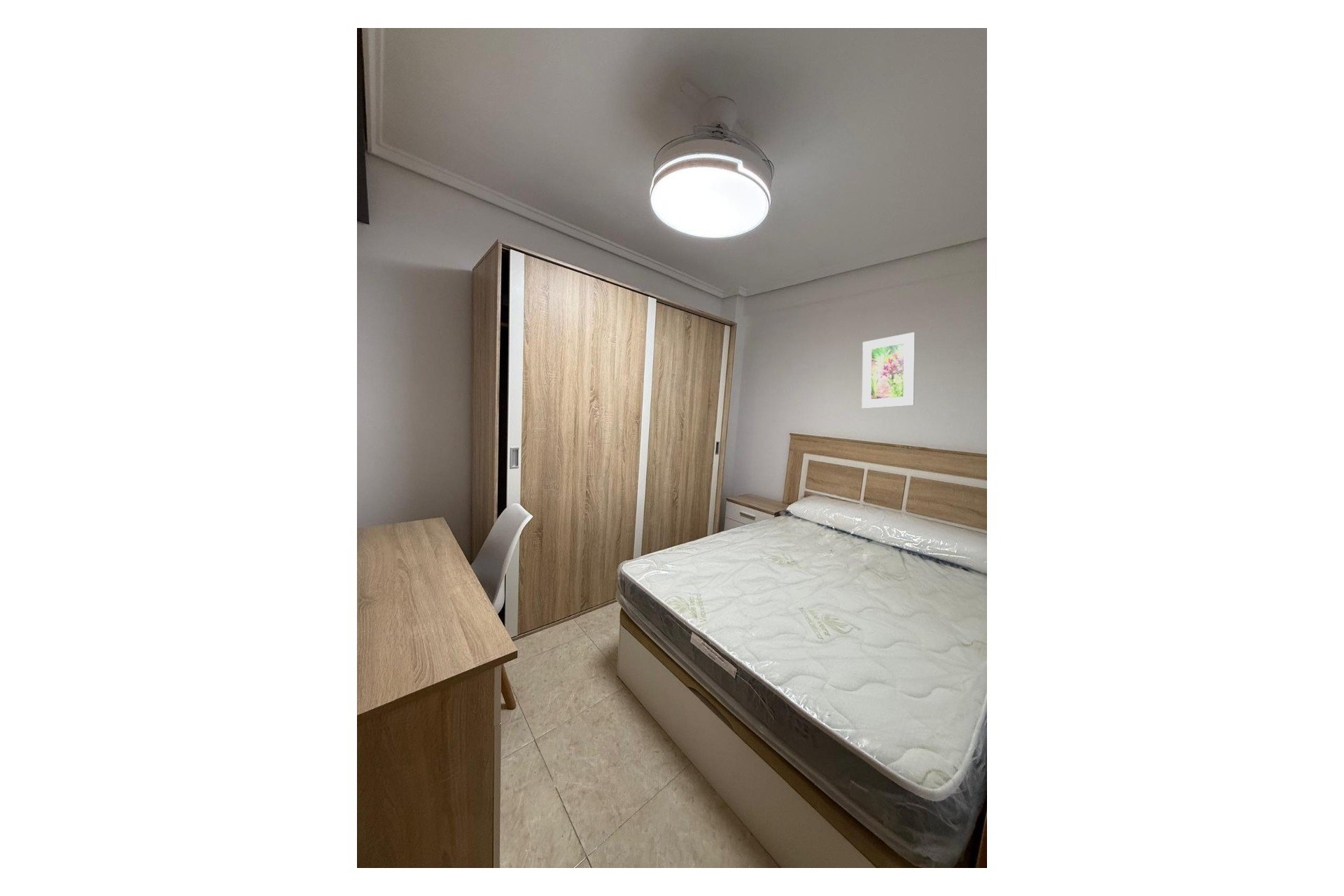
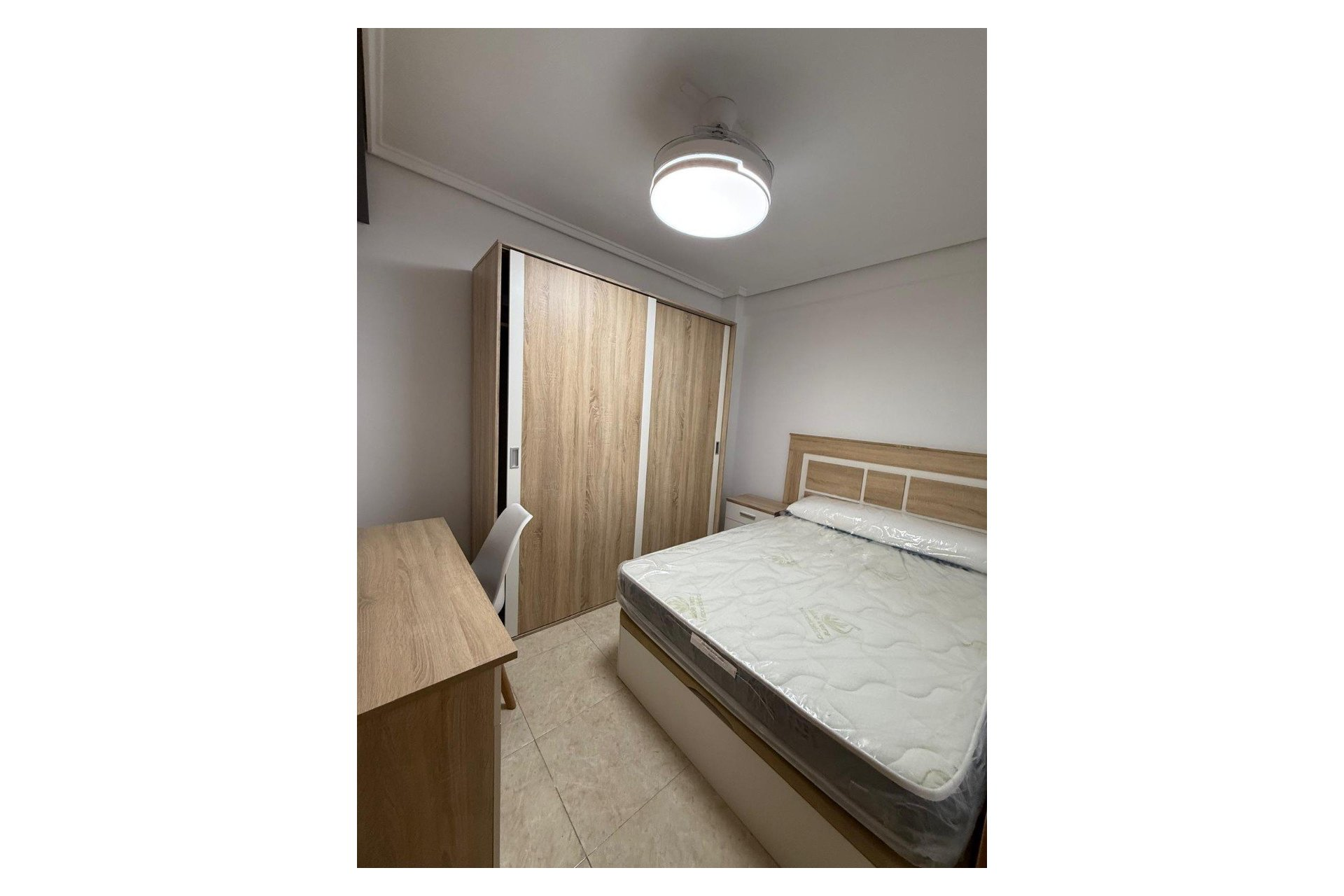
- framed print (887, 372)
